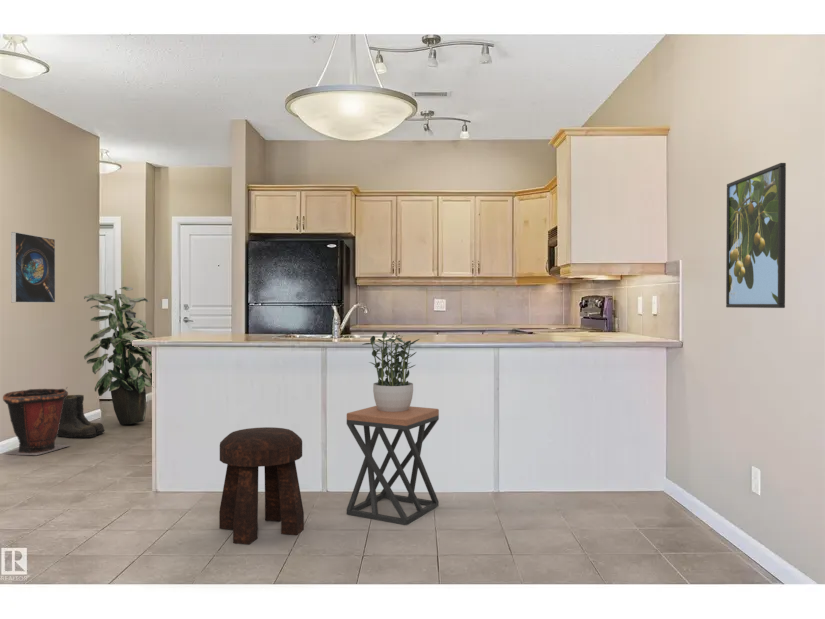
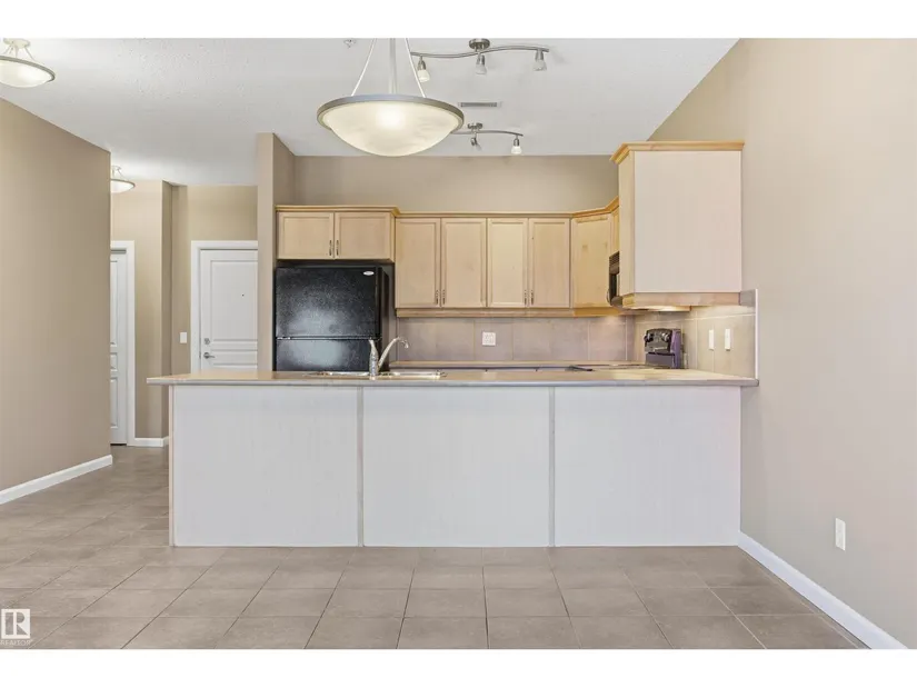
- waste bin (38, 418)
- boots (78, 415)
- indoor plant (123, 355)
- stool (257, 480)
- potted plant (391, 369)
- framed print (34, 269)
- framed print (753, 241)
- stool (393, 460)
